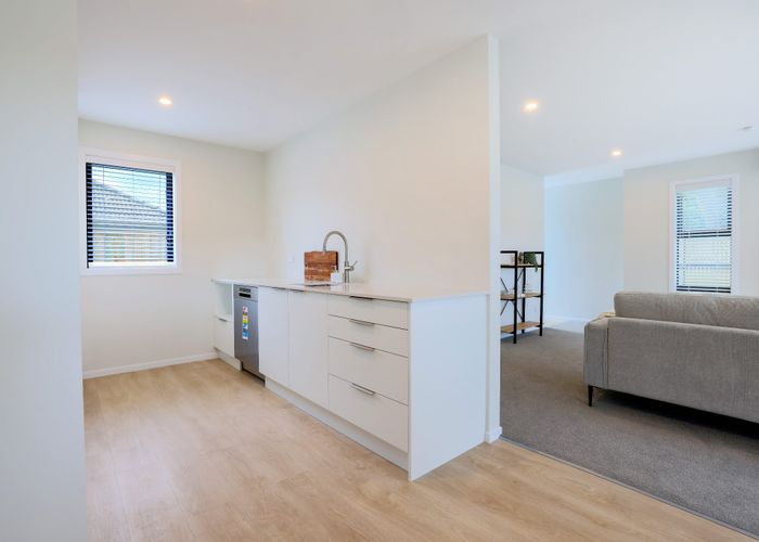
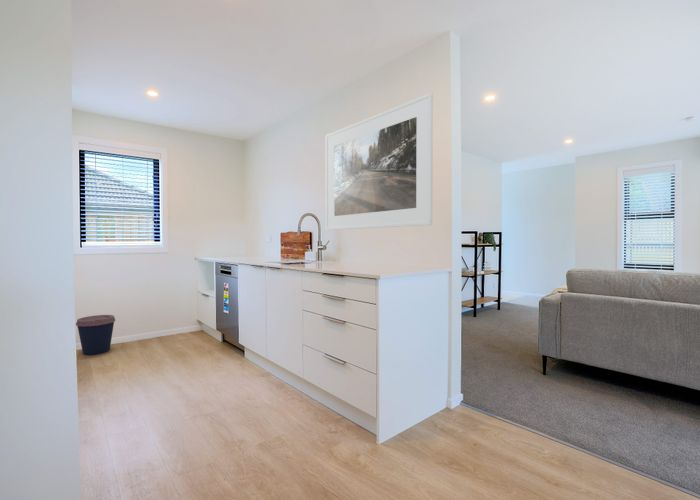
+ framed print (370, 173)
+ coffee cup (96, 334)
